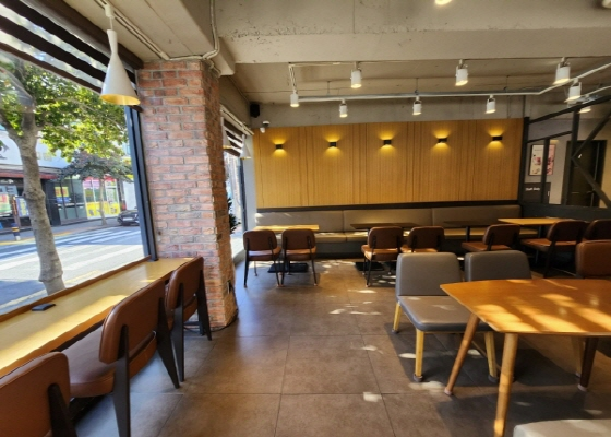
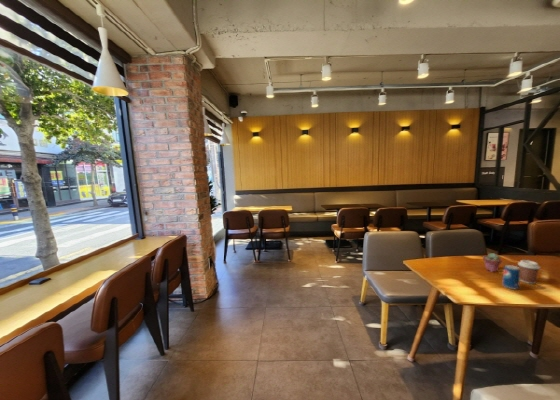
+ coffee cup (528, 271)
+ potted succulent (492, 261)
+ beverage can (511, 277)
